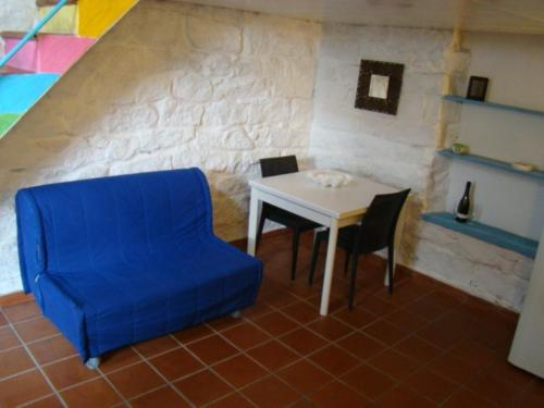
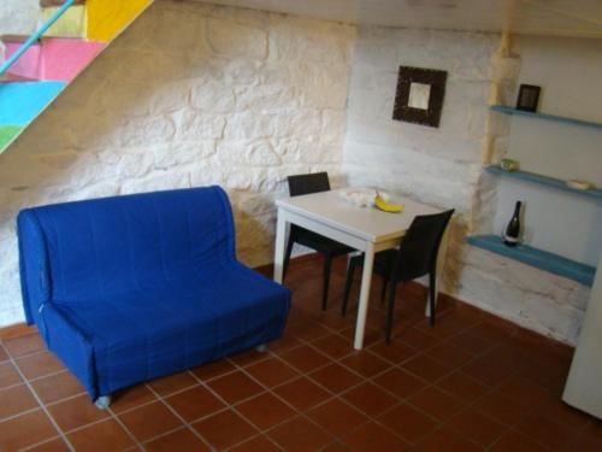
+ fruit (388, 204)
